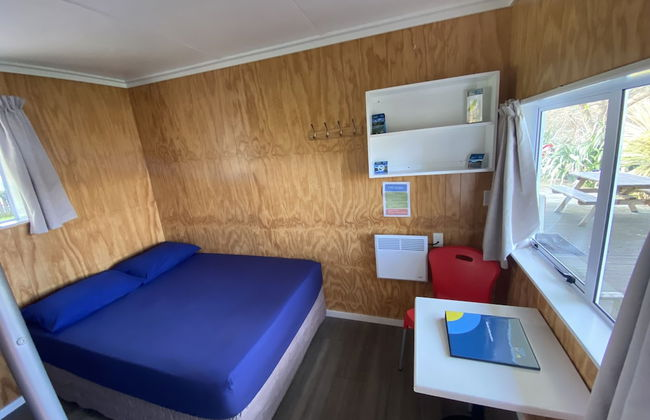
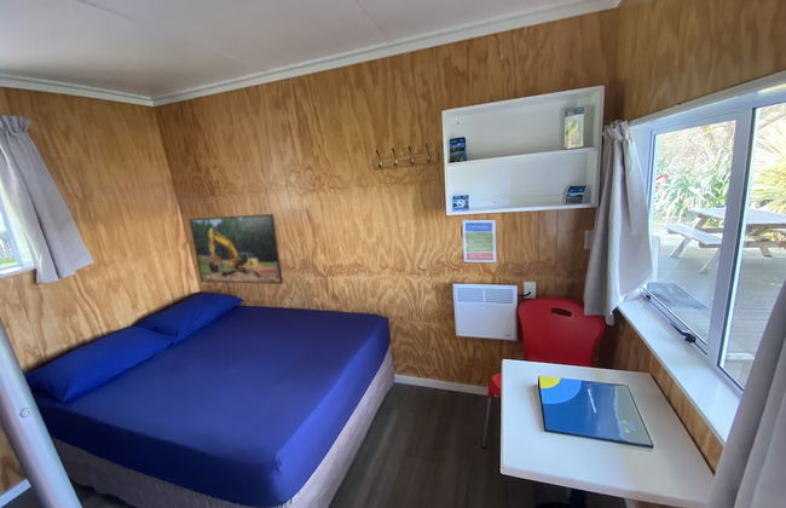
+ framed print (235, 249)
